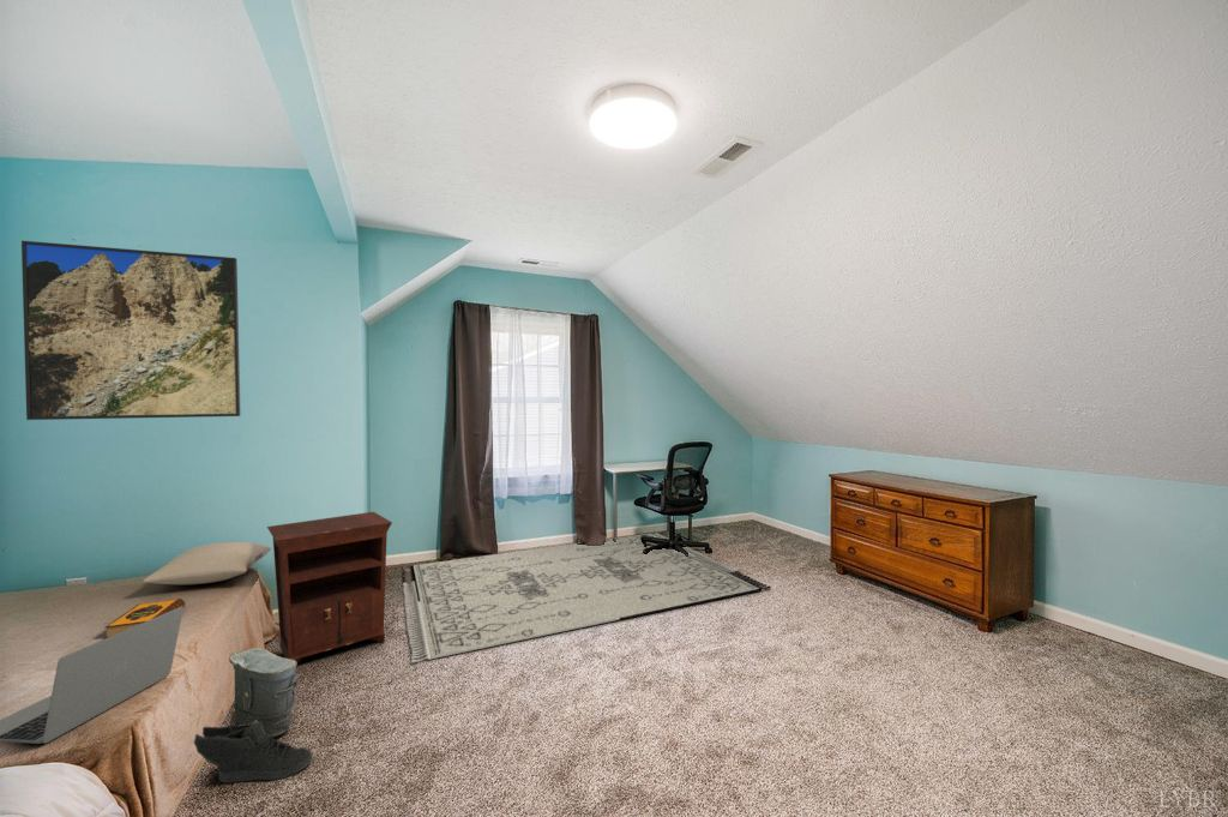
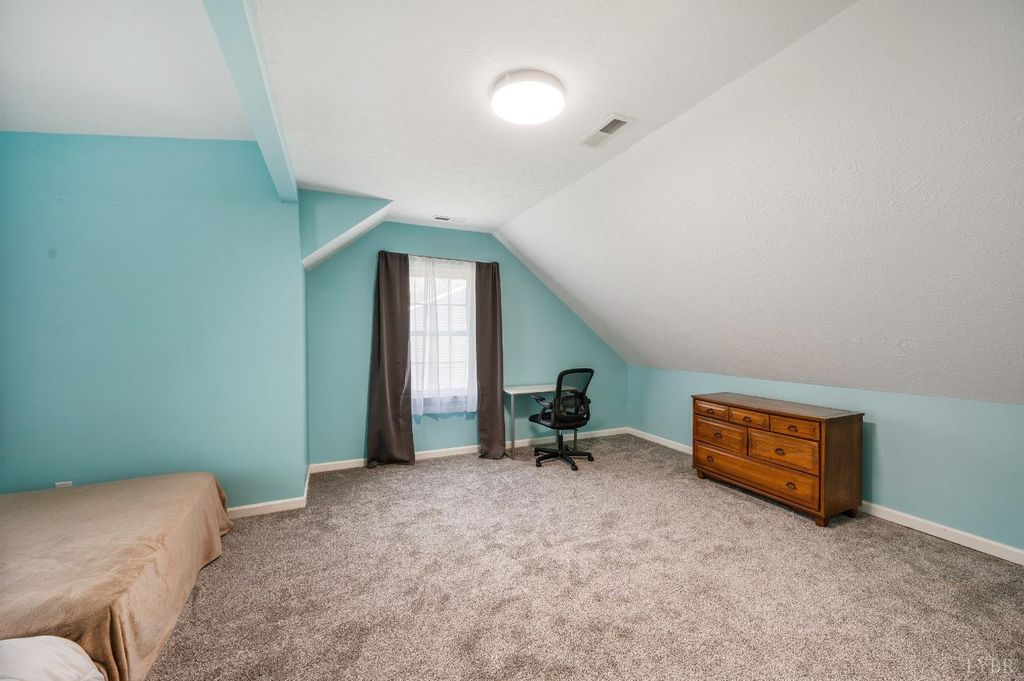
- nightstand (331, 584)
- sneaker (254, 749)
- bag (265, 690)
- laptop (84, 666)
- pillow (212, 563)
- hardback book (148, 617)
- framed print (138, 334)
- rug (573, 576)
